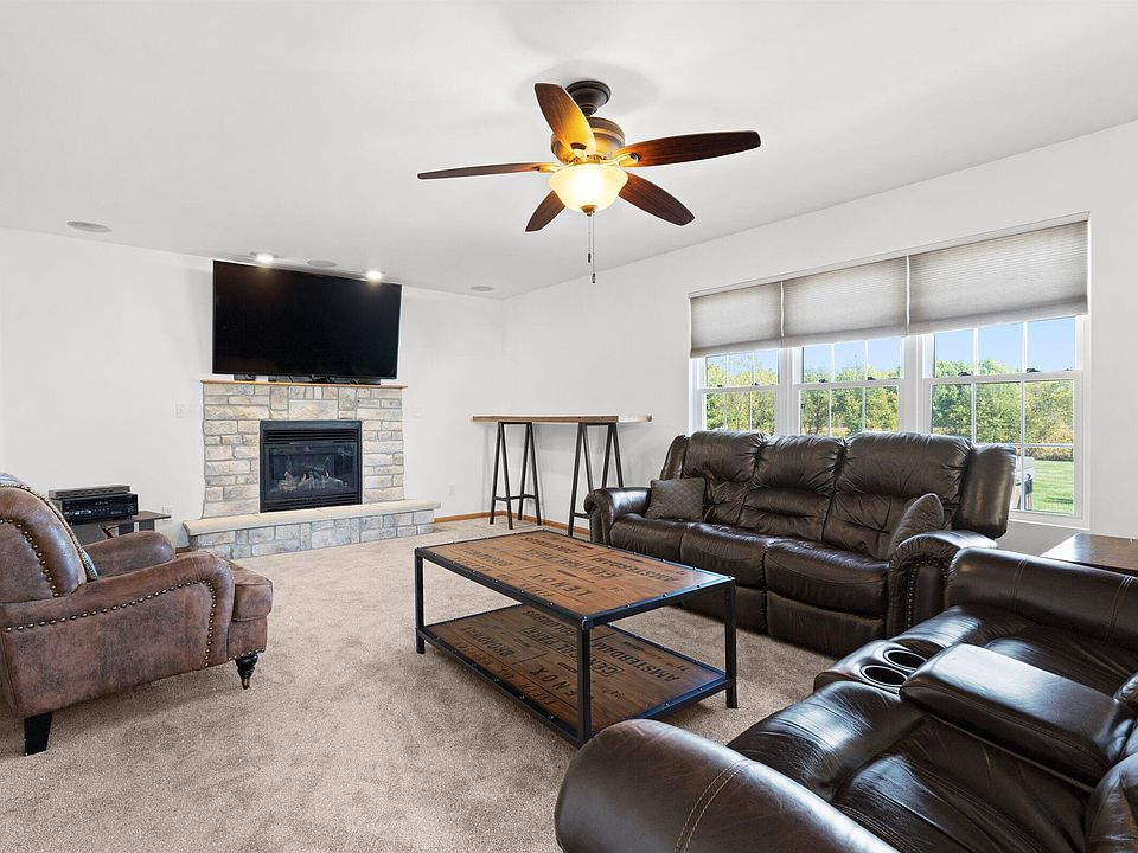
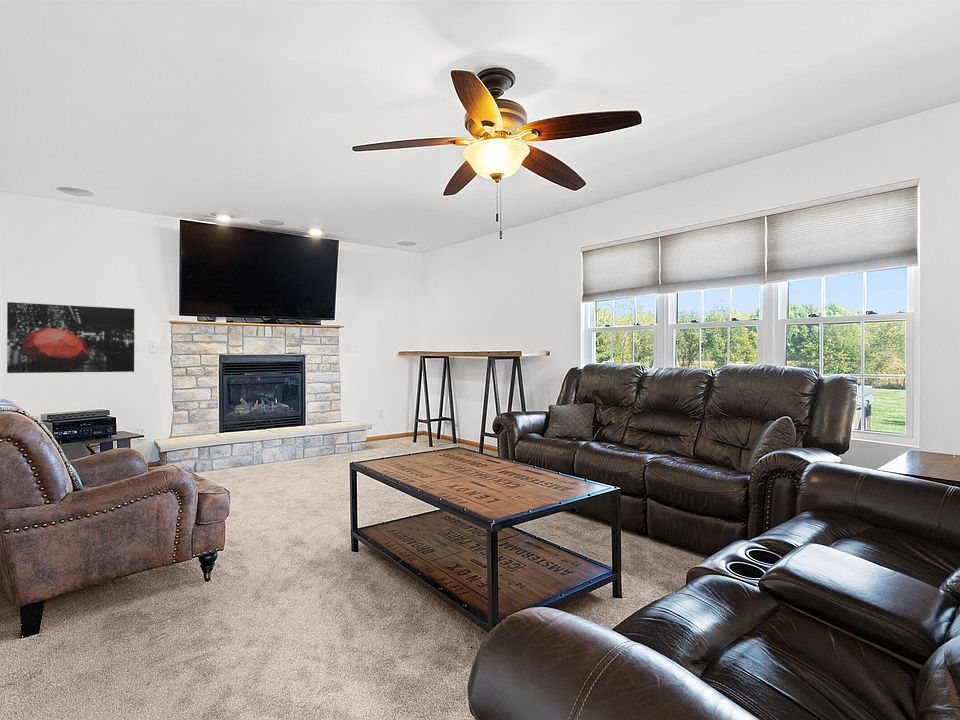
+ wall art (74, 339)
